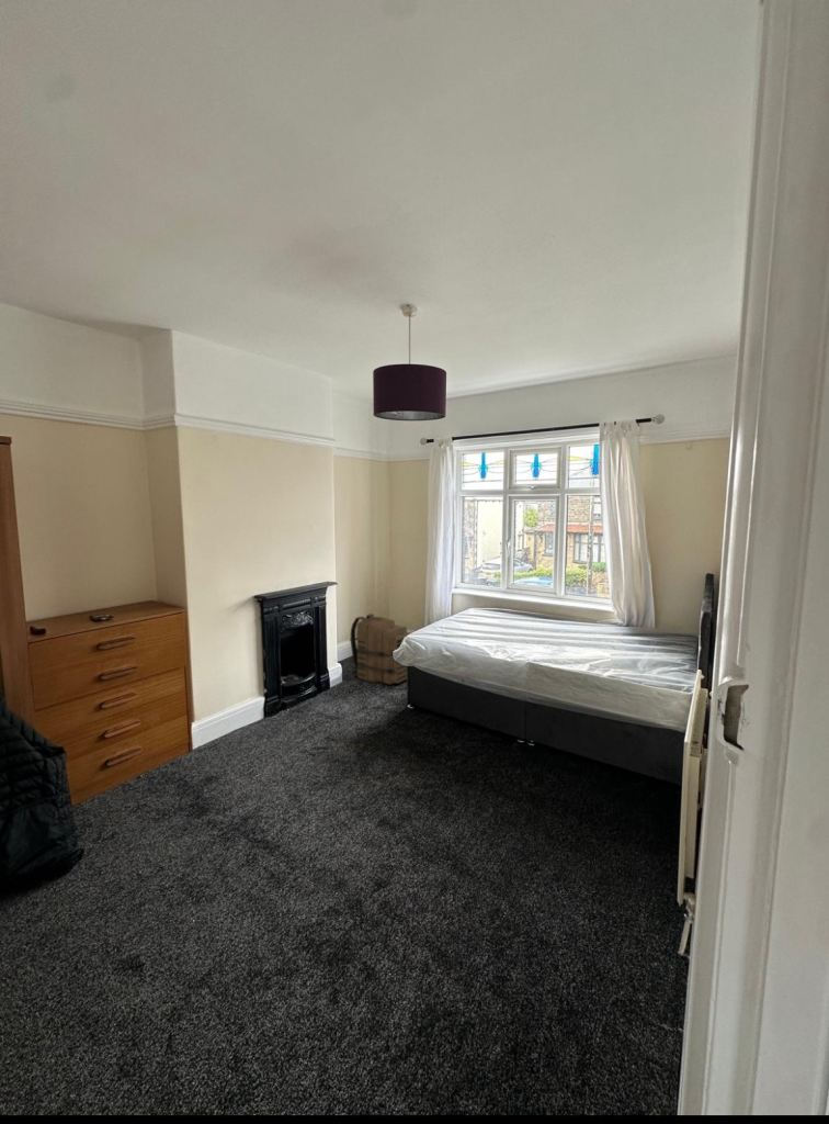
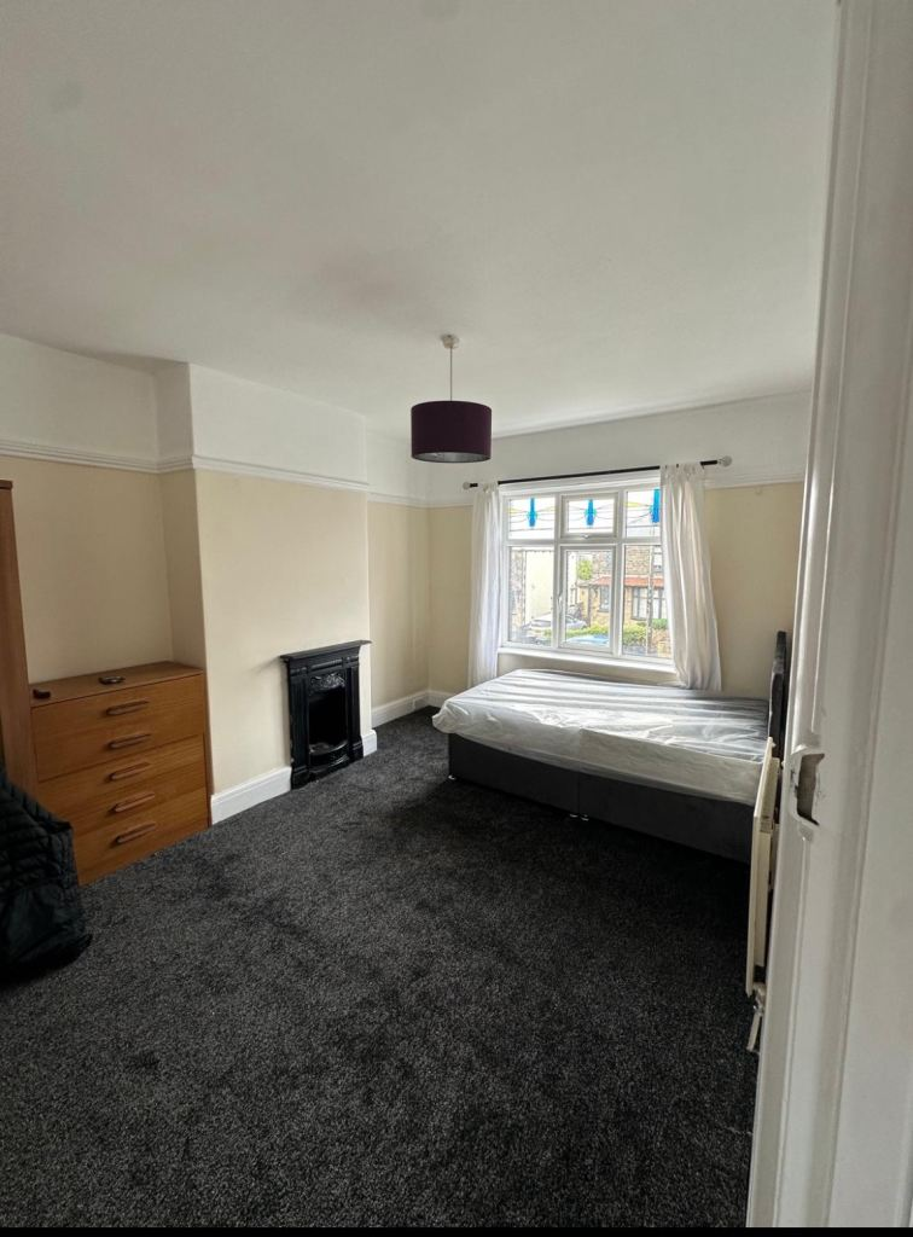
- backpack (381, 648)
